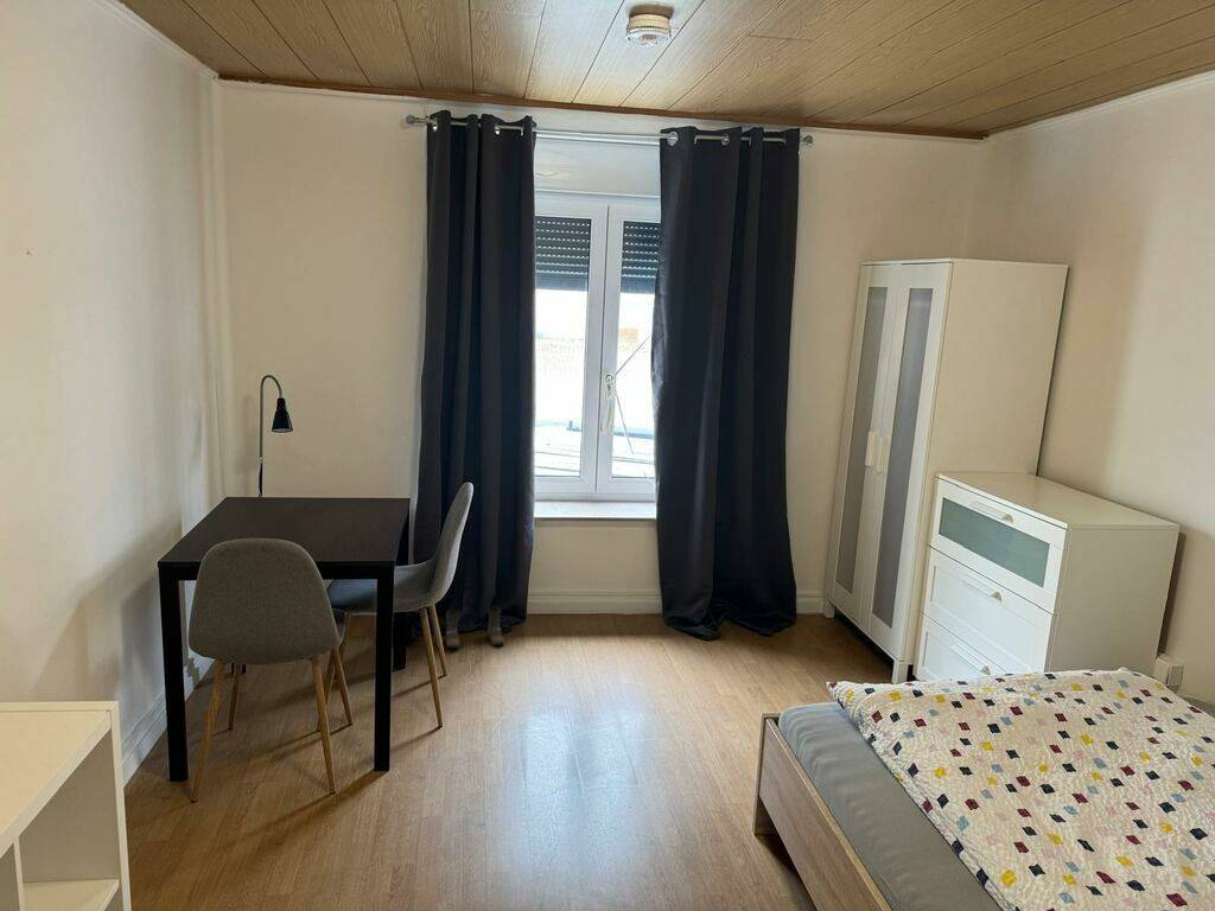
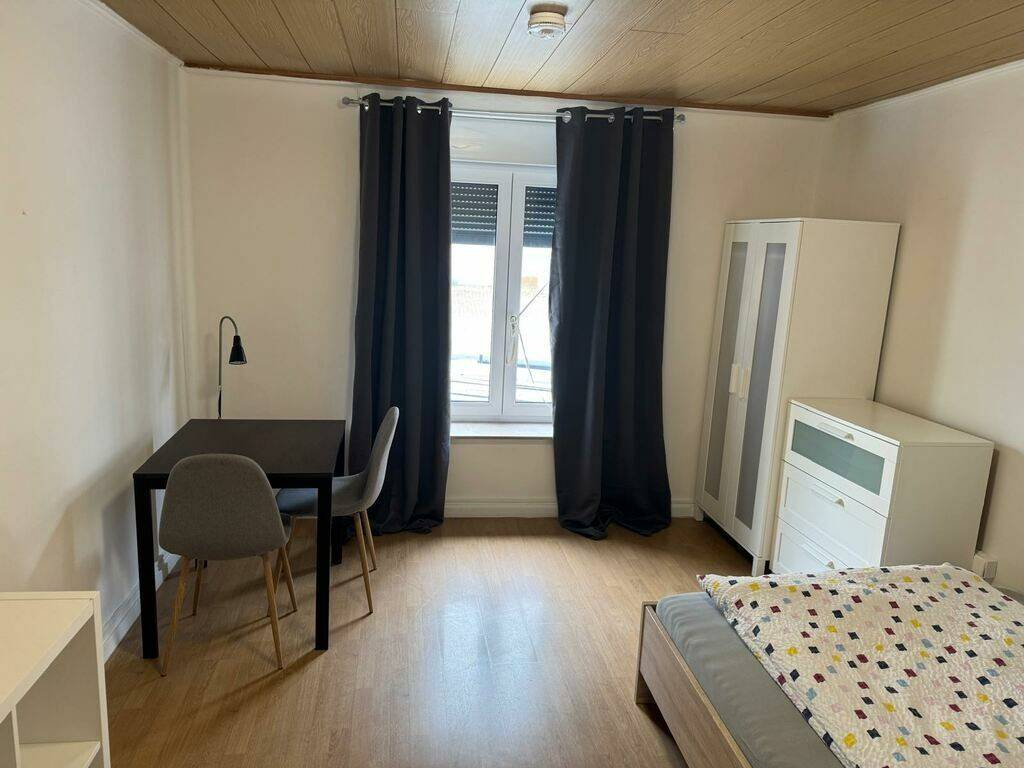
- boots (488, 627)
